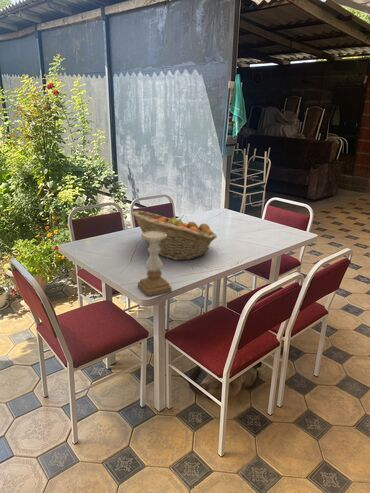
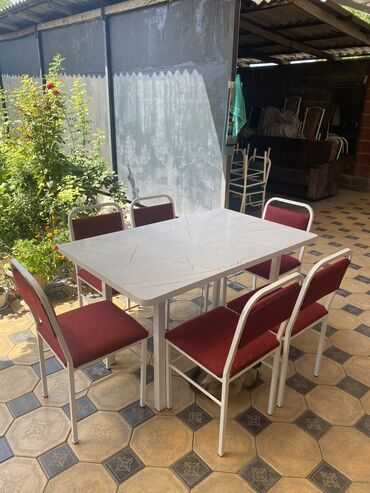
- candle holder (154, 262)
- fruit basket (173, 231)
